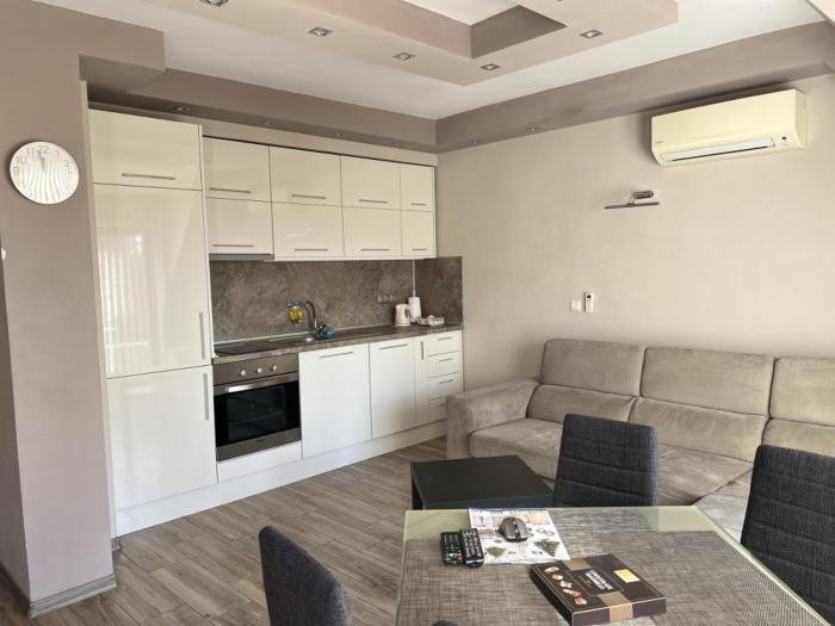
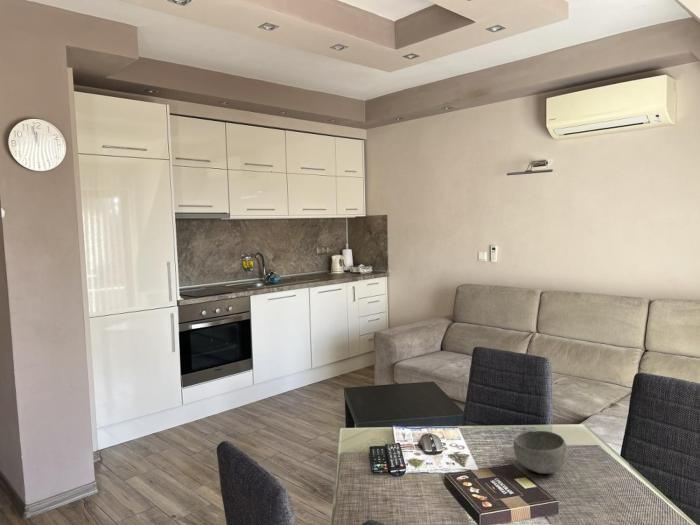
+ bowl (540, 453)
